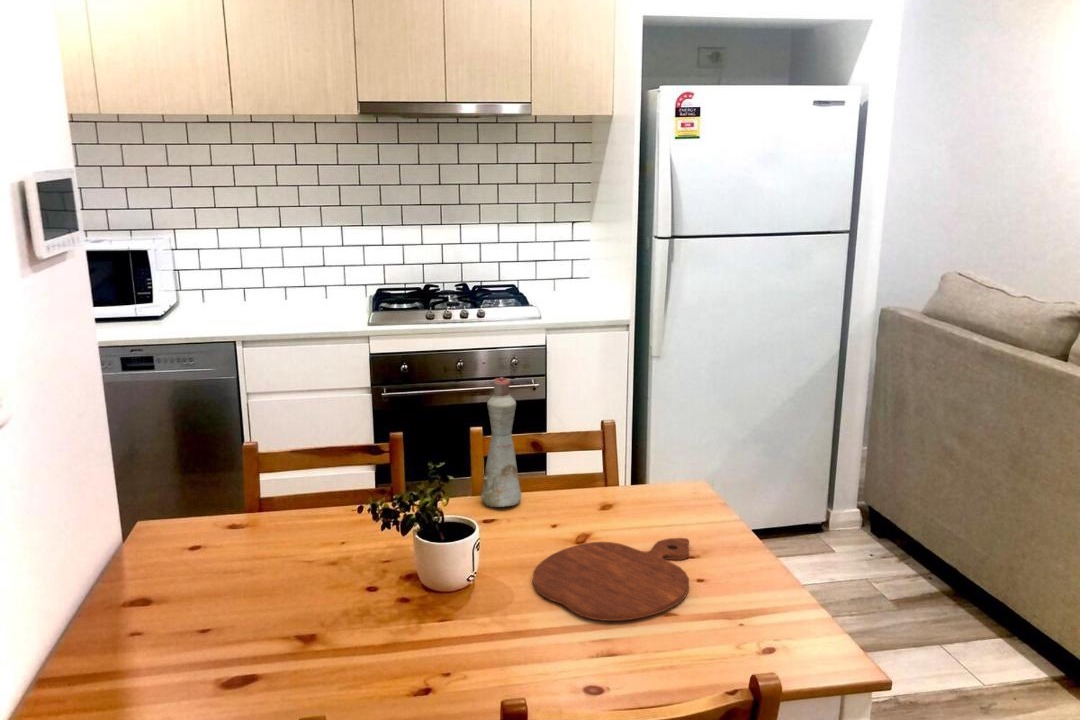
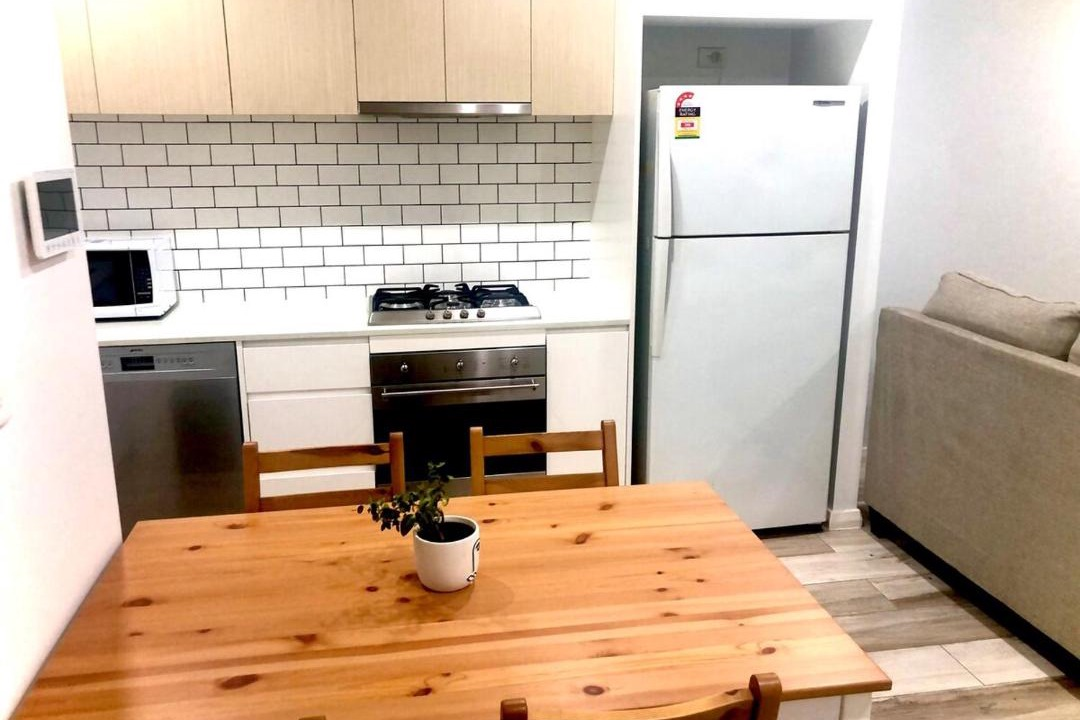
- bottle (500, 440)
- cutting board (628, 569)
